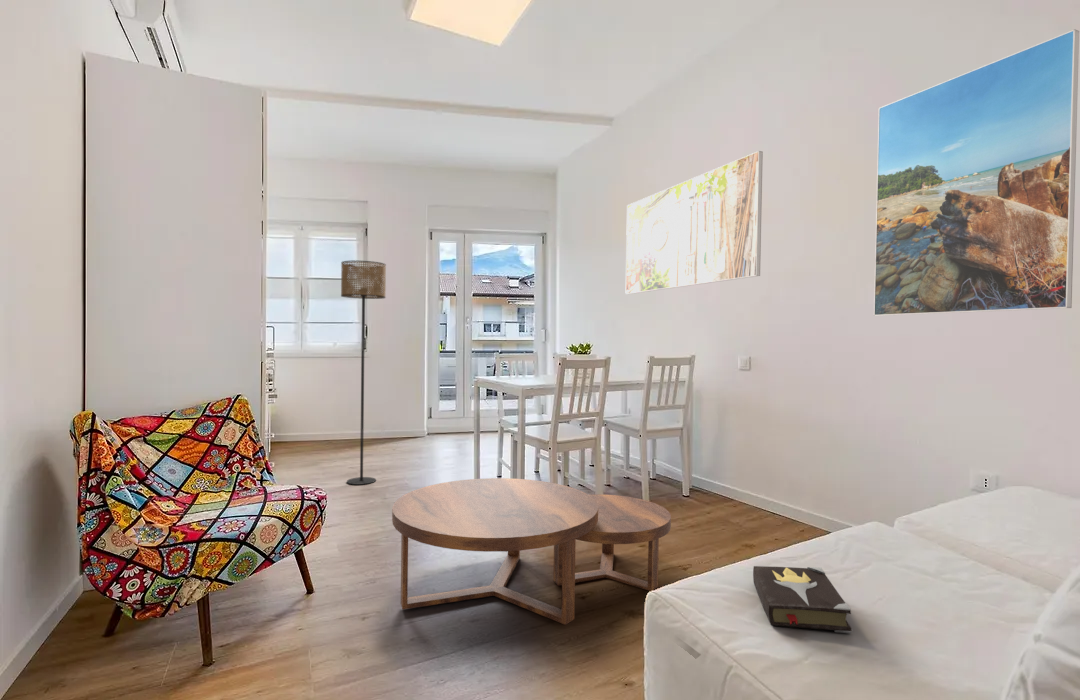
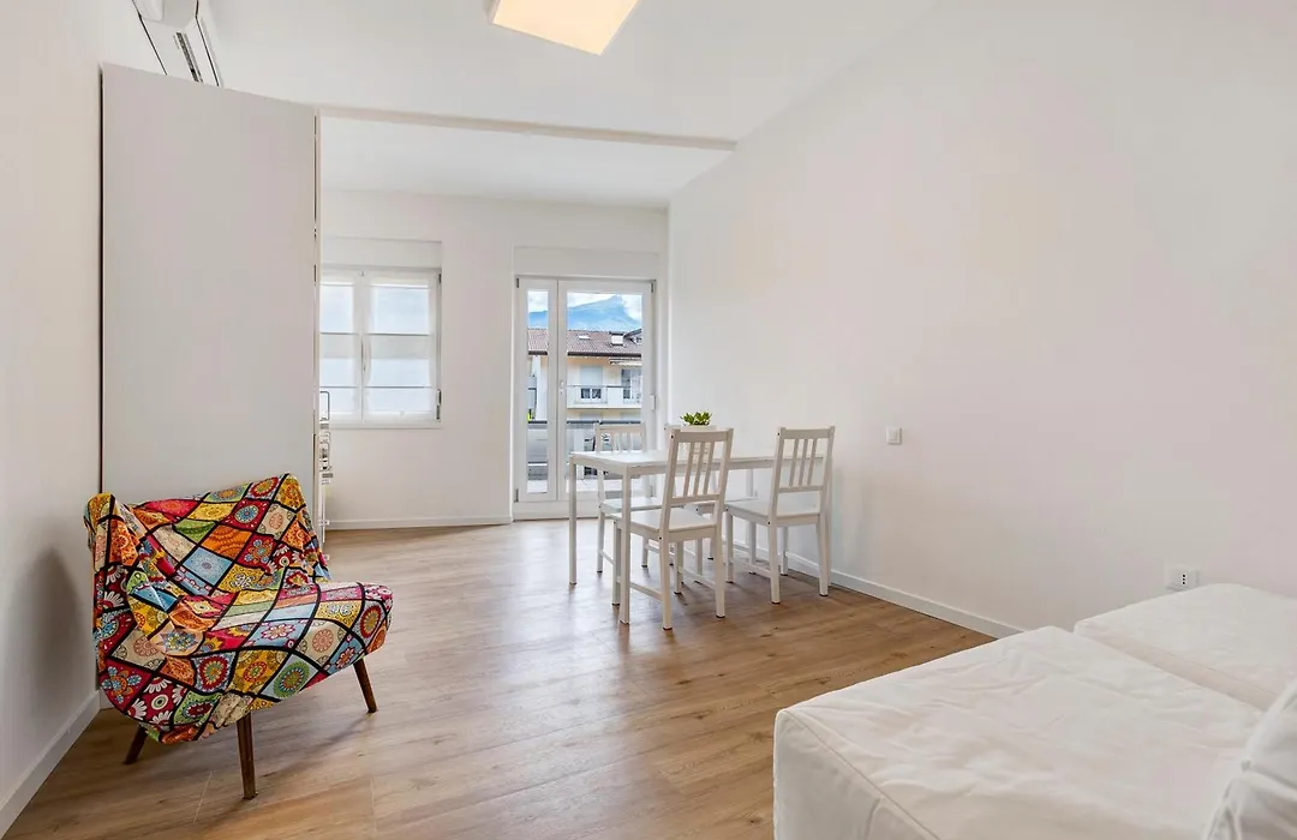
- coffee table (538, 542)
- hardback book (797, 593)
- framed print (682, 234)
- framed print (961, 194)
- floor lamp (362, 372)
